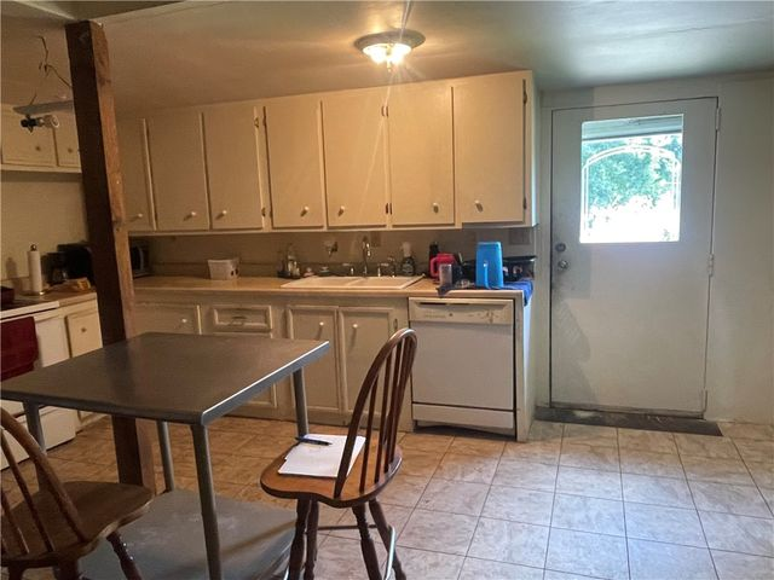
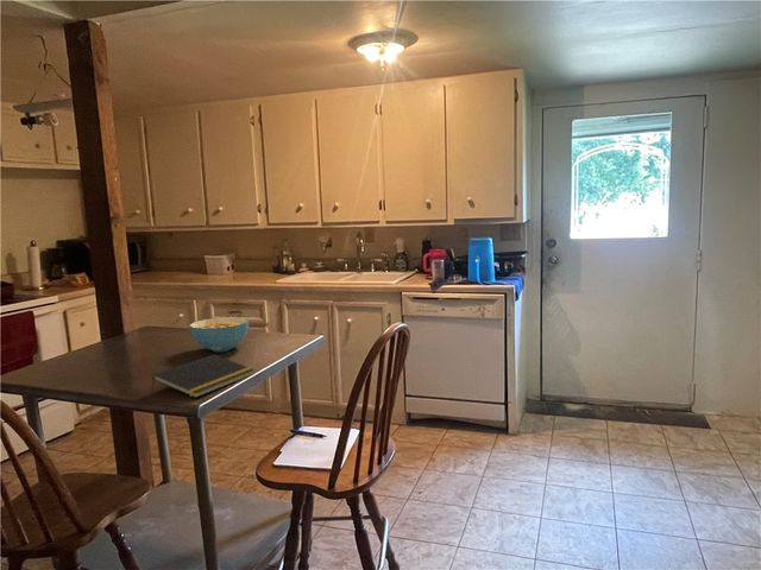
+ notepad (205, 374)
+ cereal bowl (220, 336)
